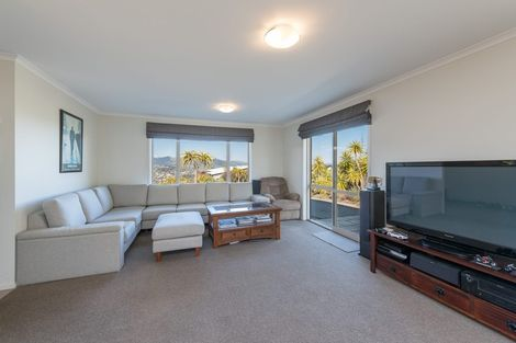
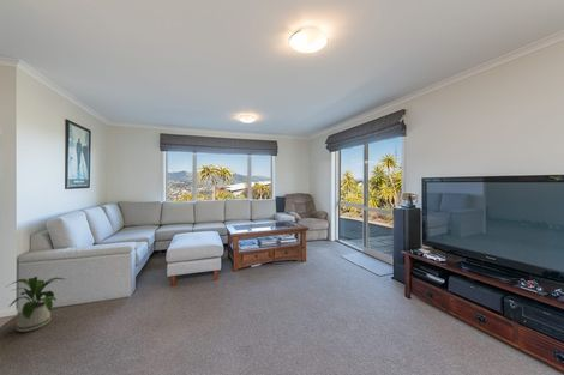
+ house plant (40, 296)
